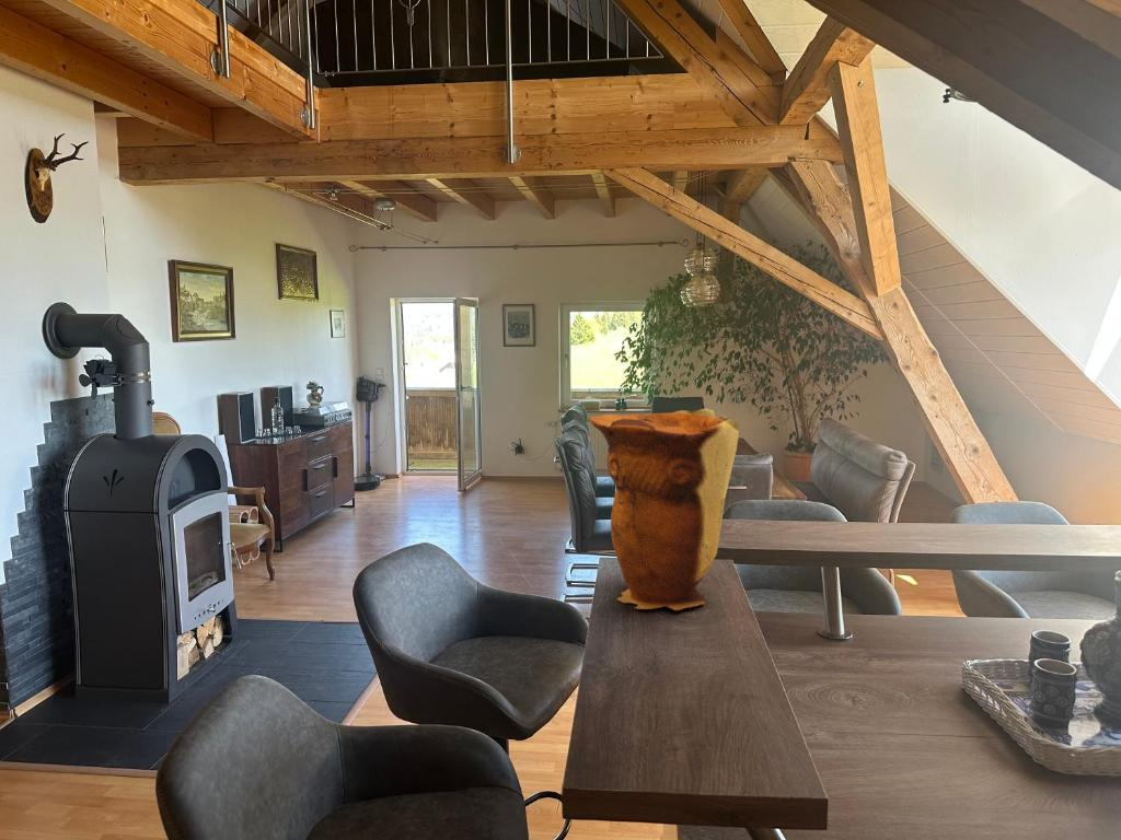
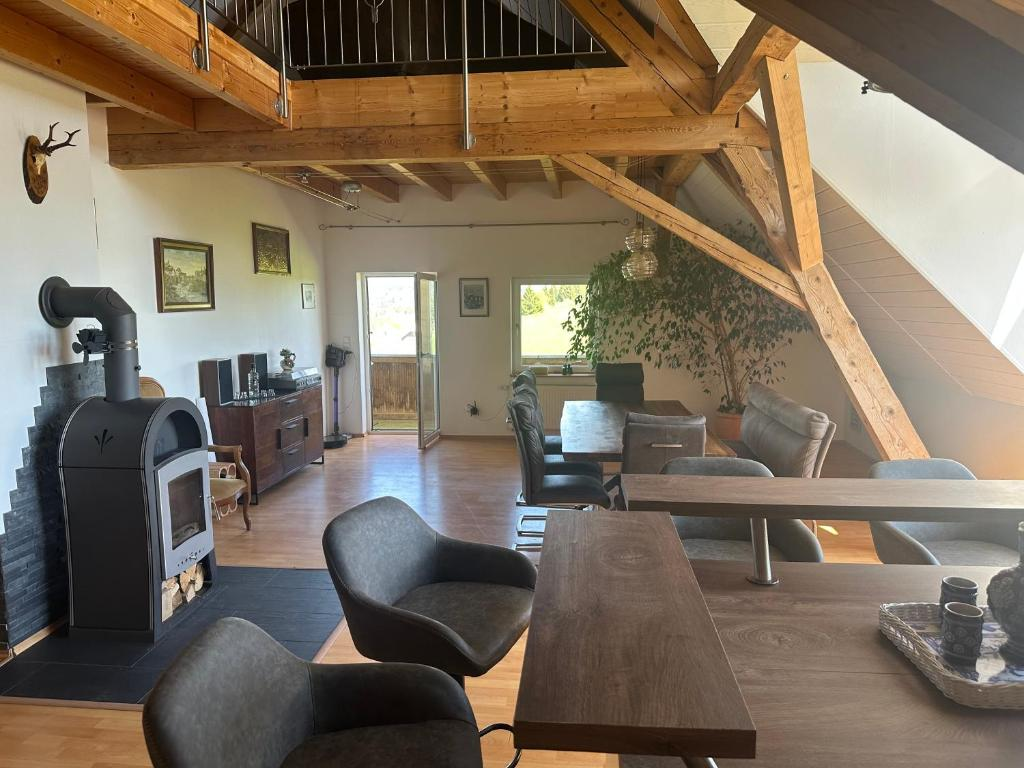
- decorative vase (662, 505)
